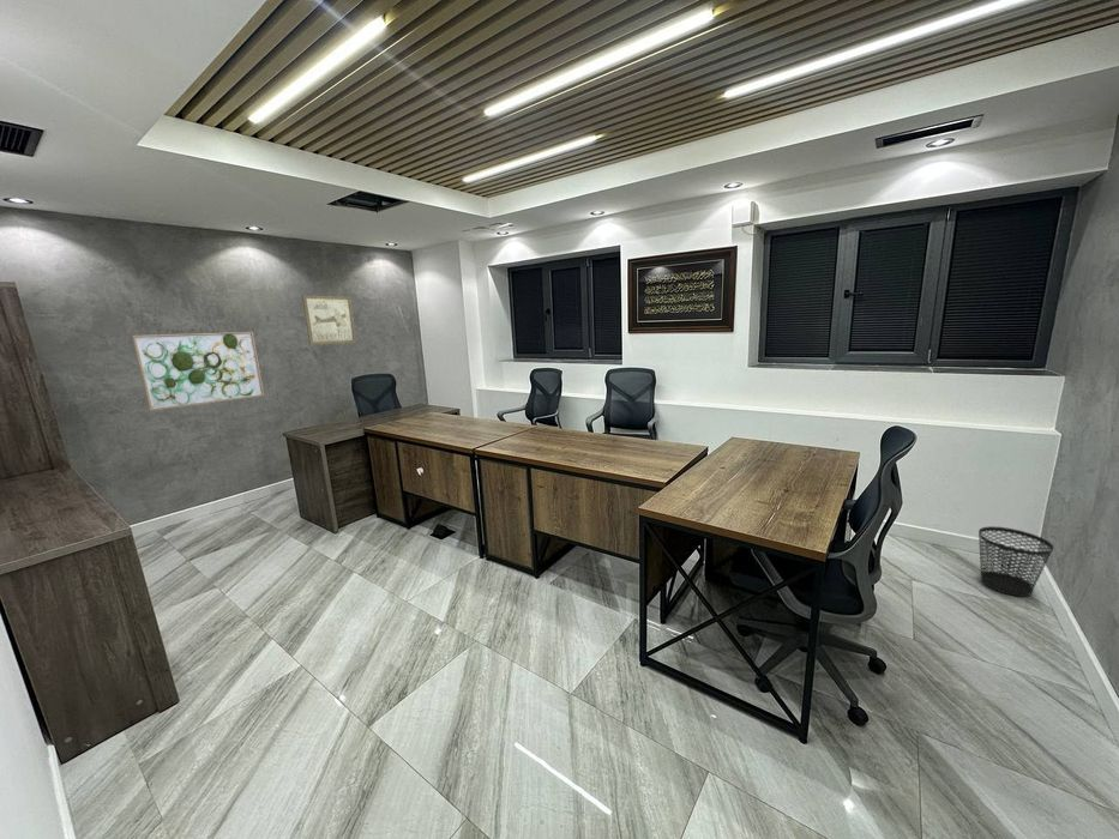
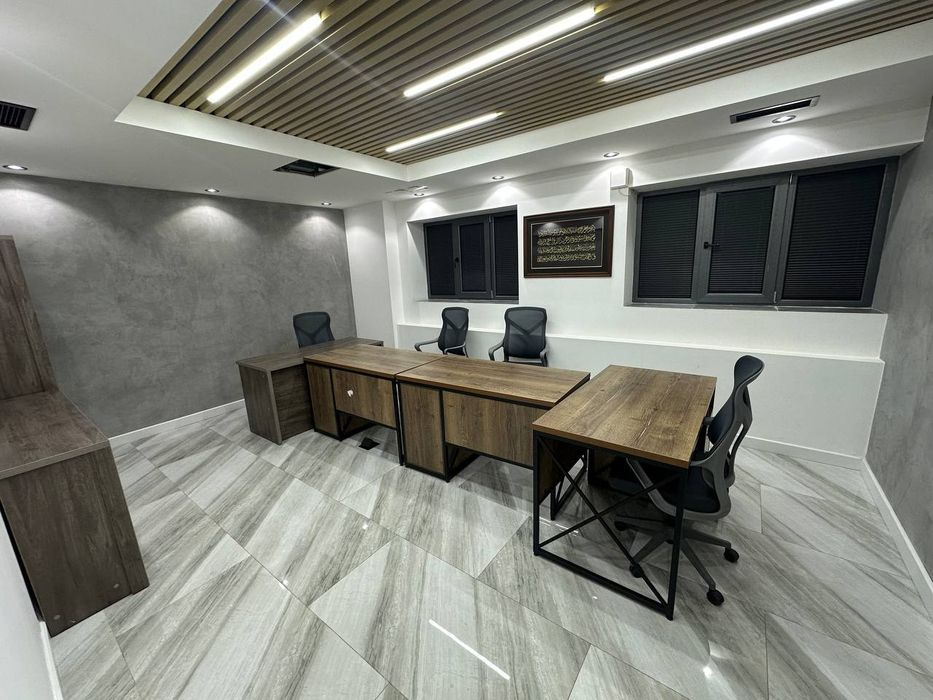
- wall art (204, 368)
- wastebasket (1010, 562)
- wall art (330, 320)
